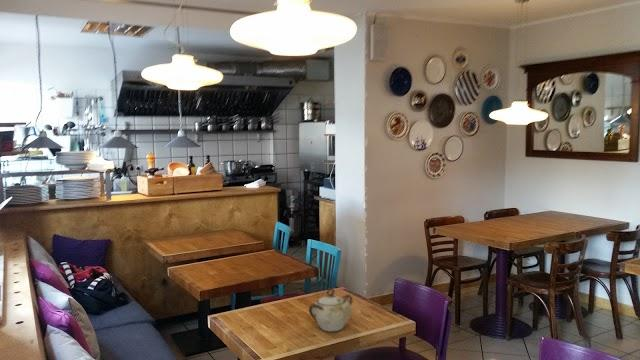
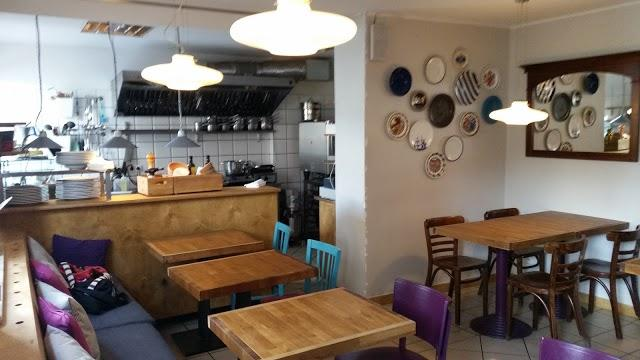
- sugar bowl (331, 307)
